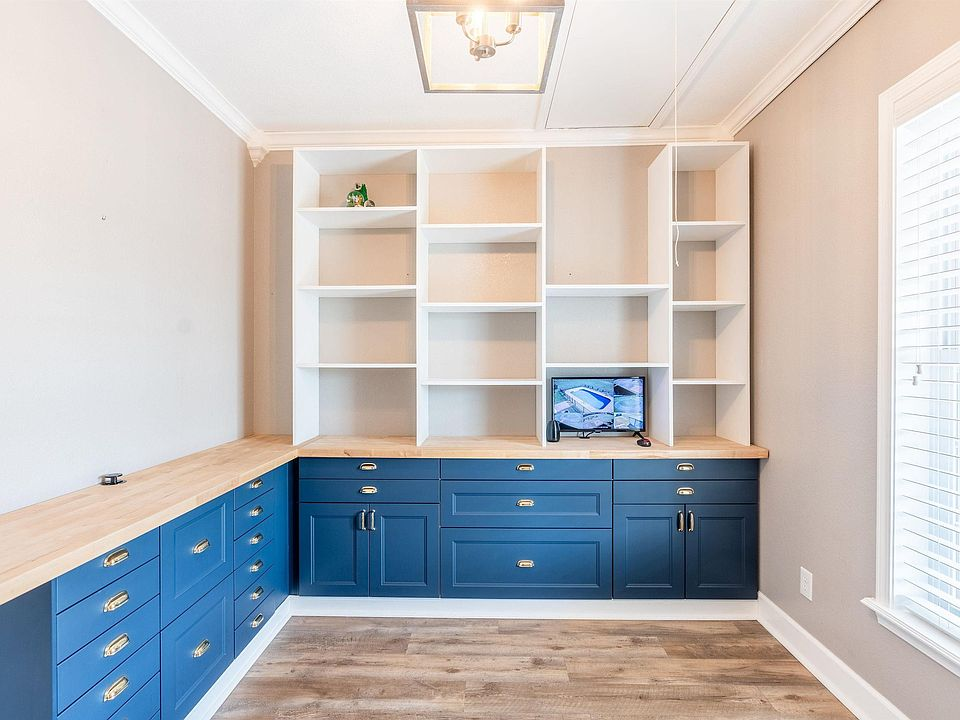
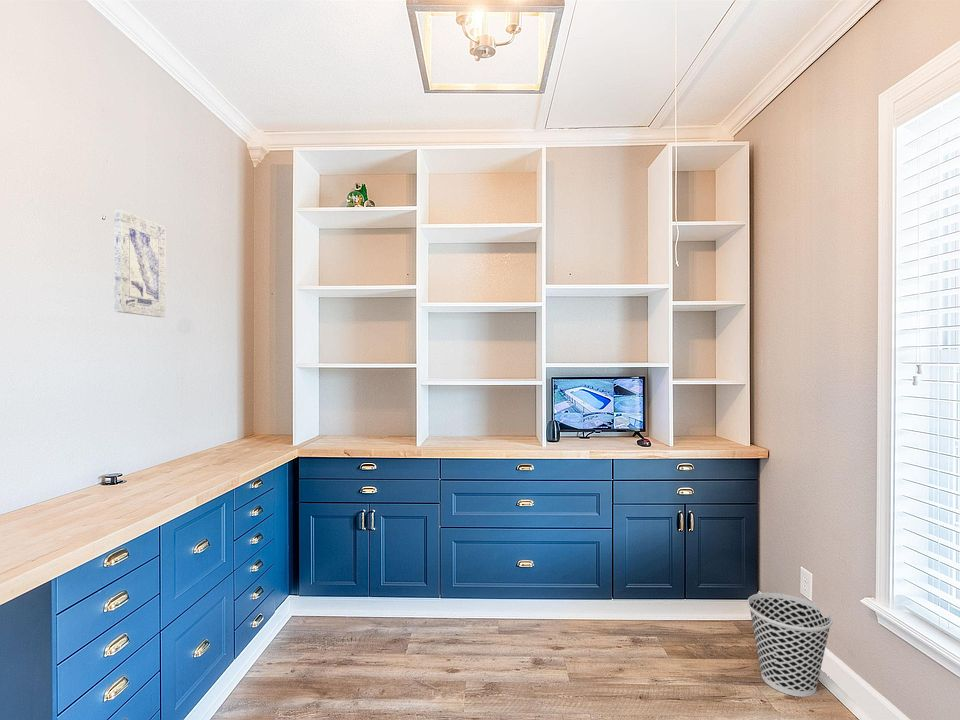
+ wastebasket (788, 645)
+ wall art (141, 266)
